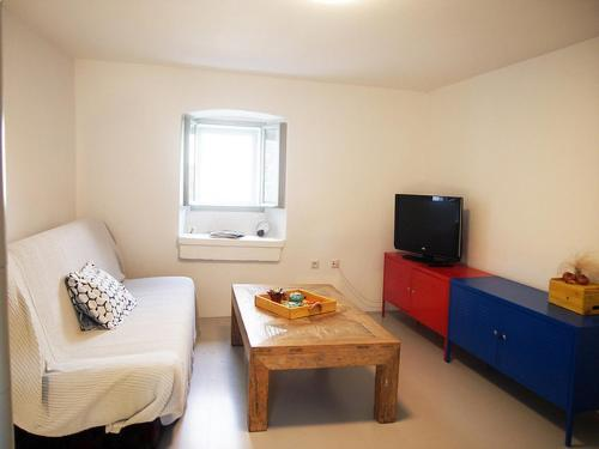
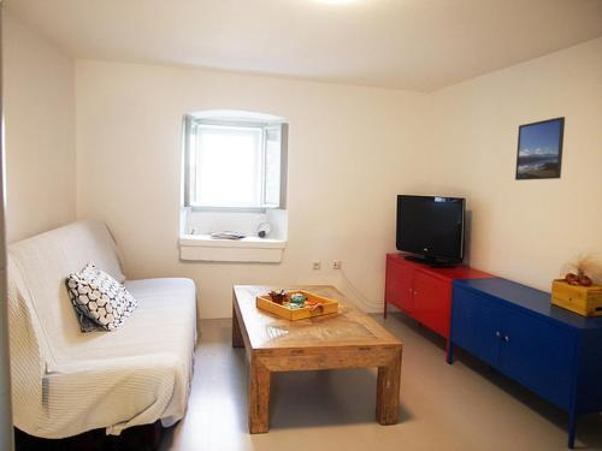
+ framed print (538, 150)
